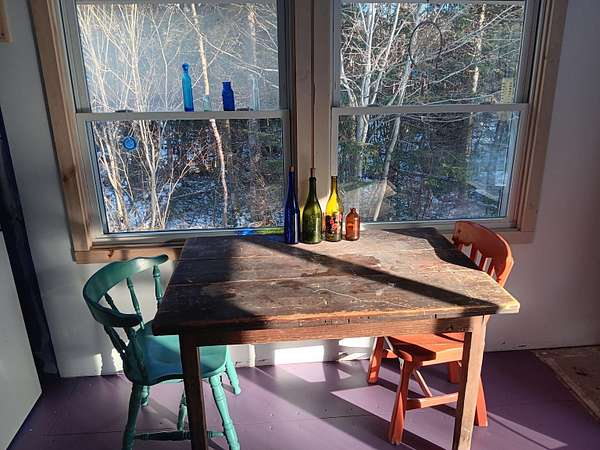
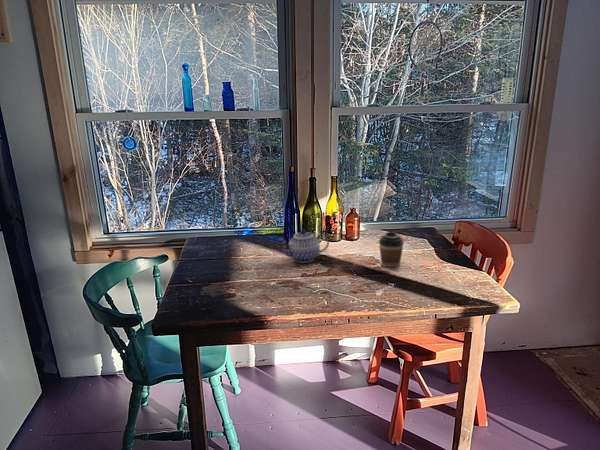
+ teapot (304, 244)
+ coffee cup (391, 249)
